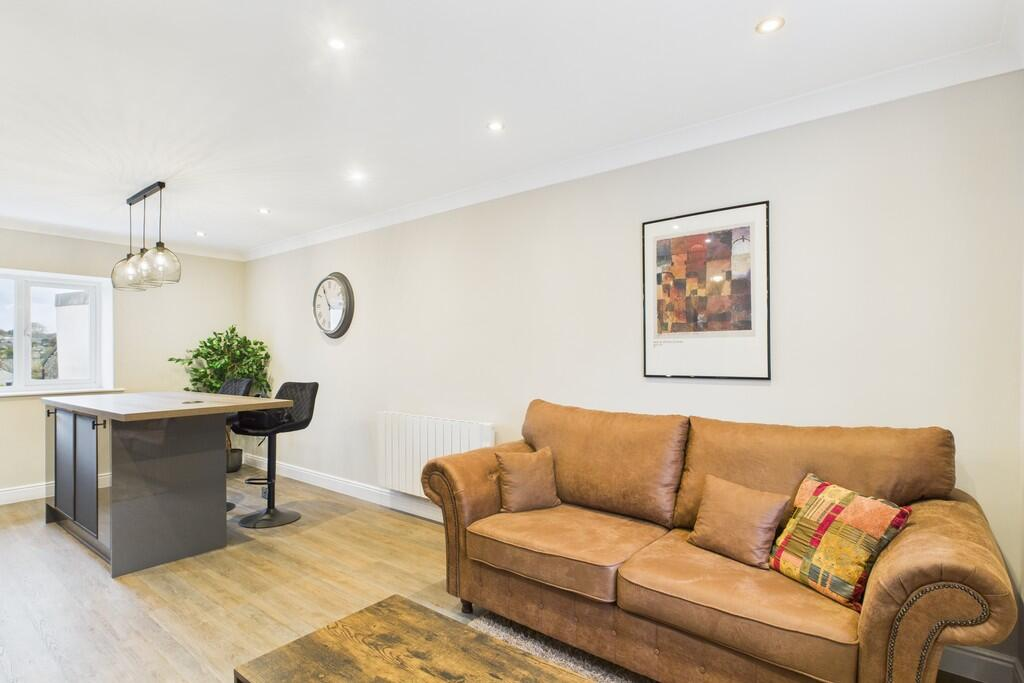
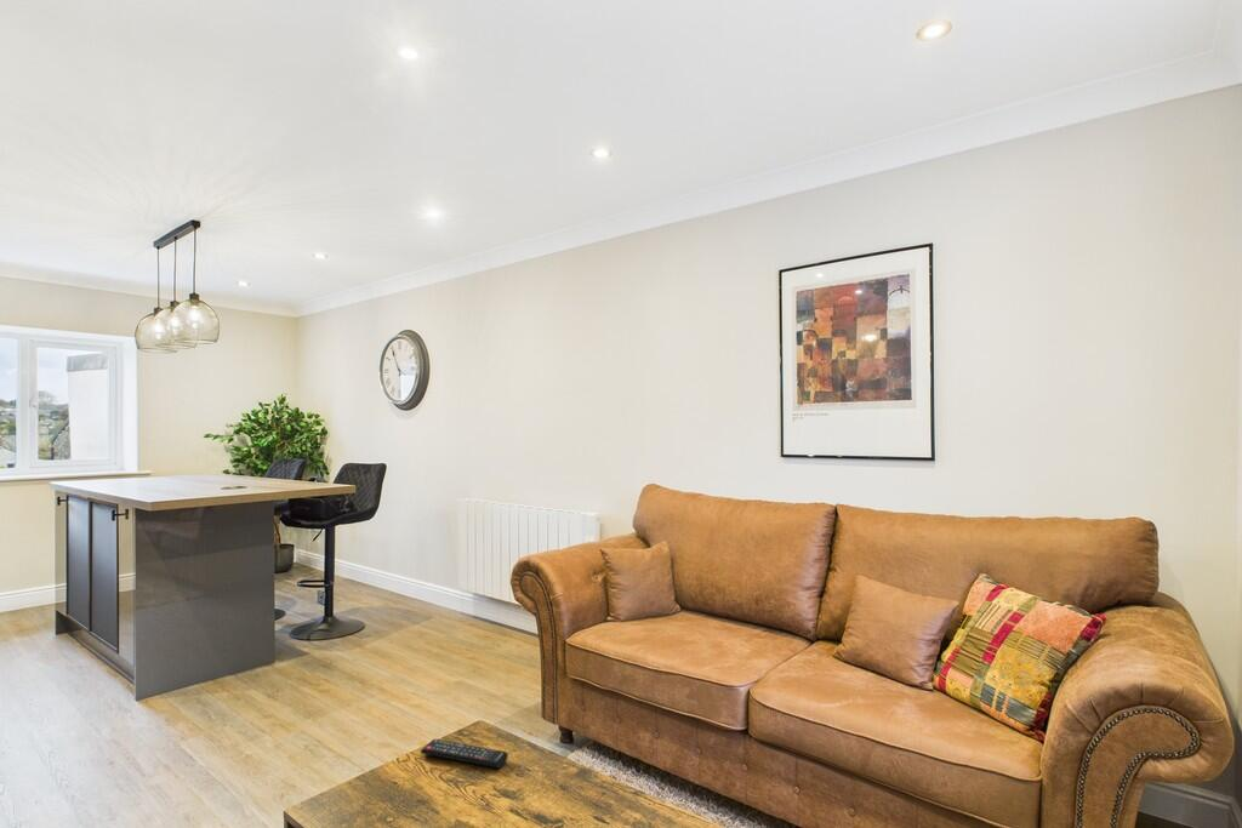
+ remote control (463, 753)
